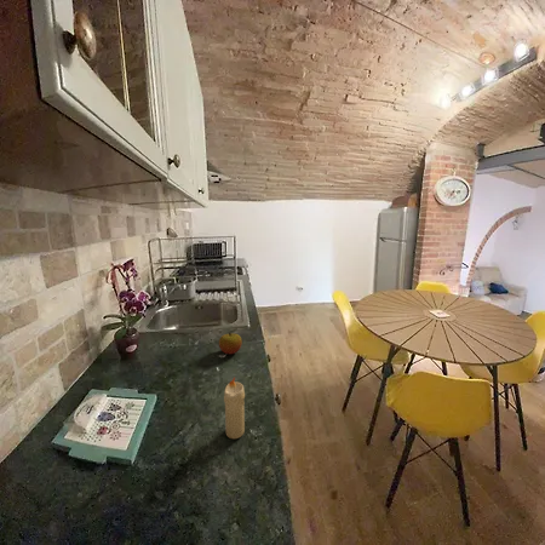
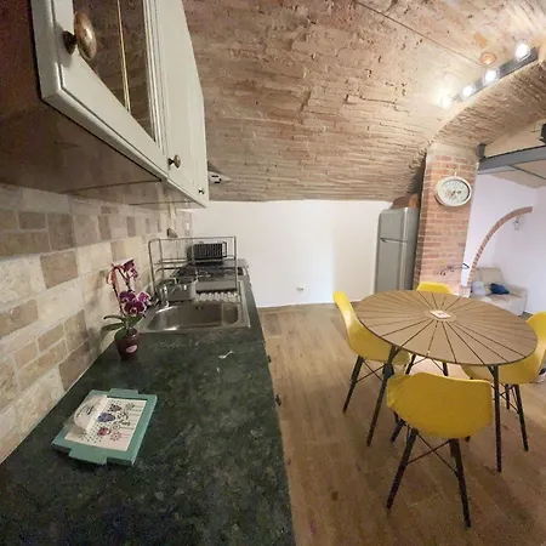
- candle (234, 405)
- apple (230, 343)
